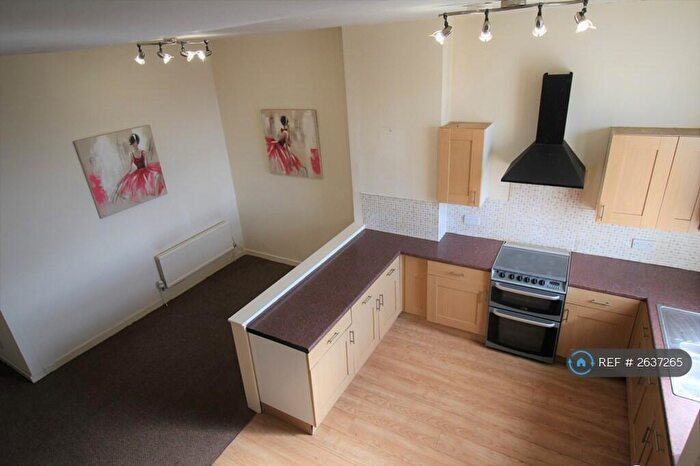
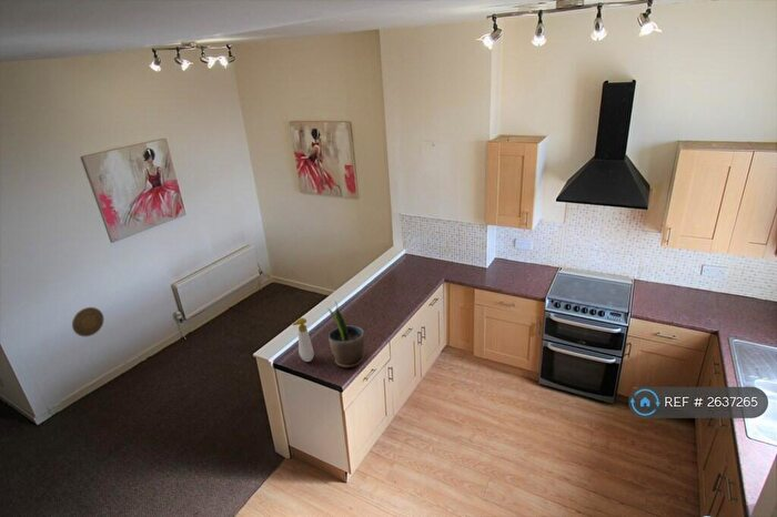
+ decorative plate (89, 322)
+ soap bottle (302, 339)
+ potted plant (345, 332)
